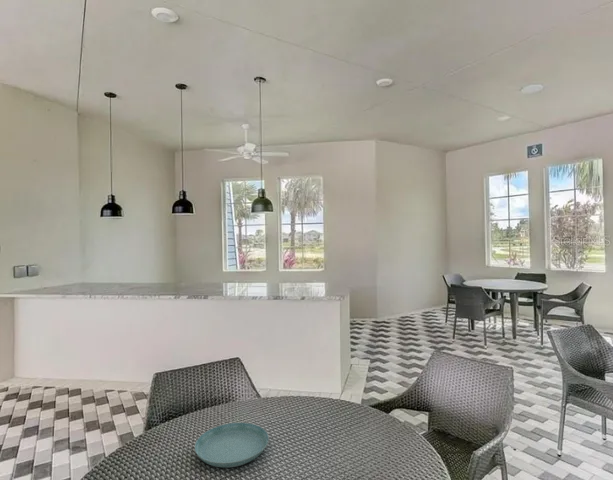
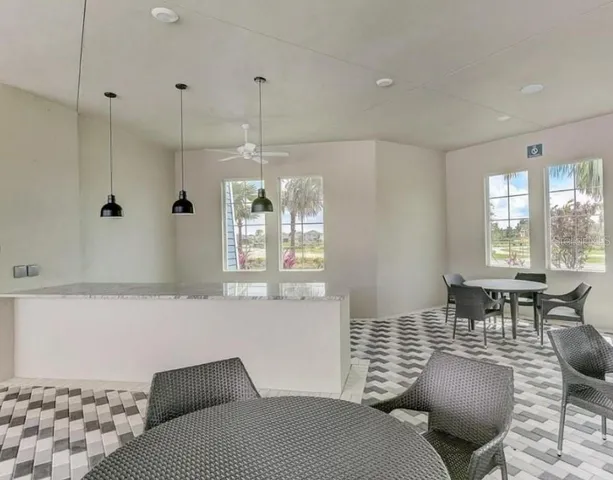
- saucer (232, 445)
